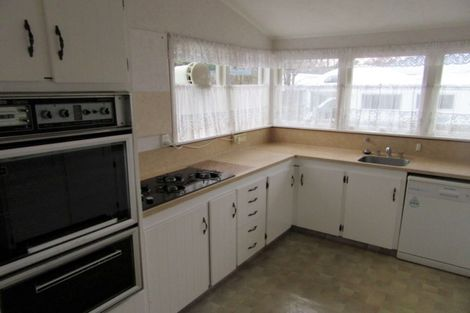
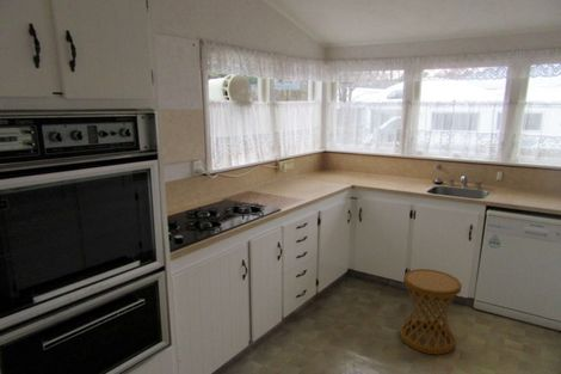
+ side table (429, 309)
